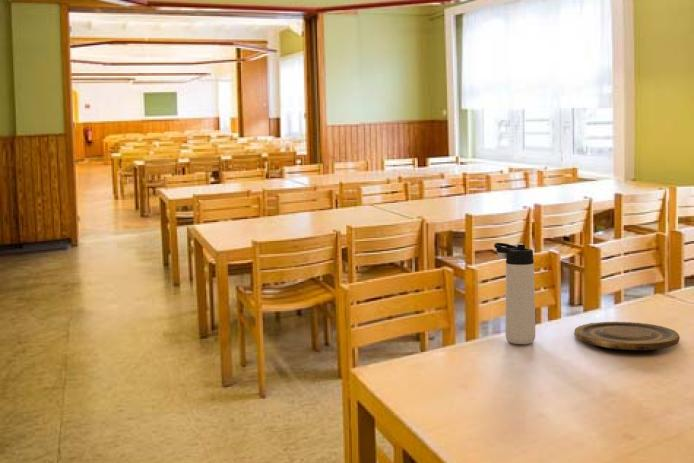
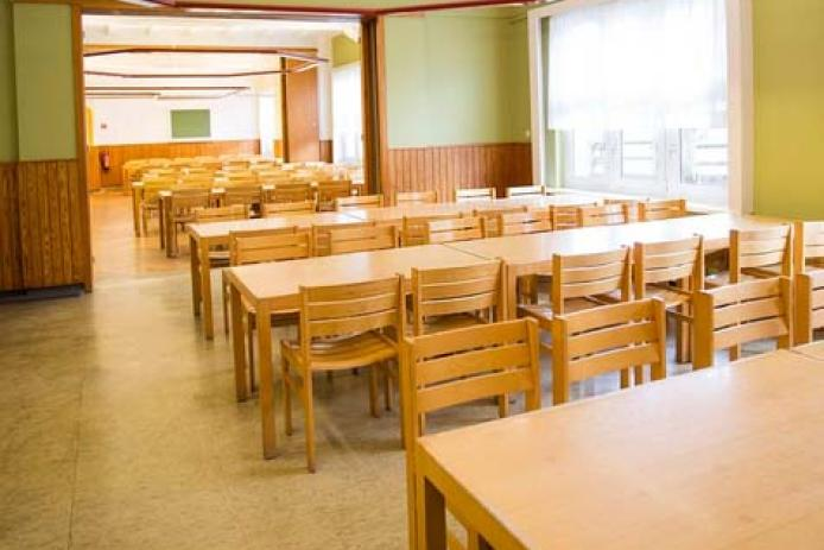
- plate (625, 334)
- thermos bottle (514, 292)
